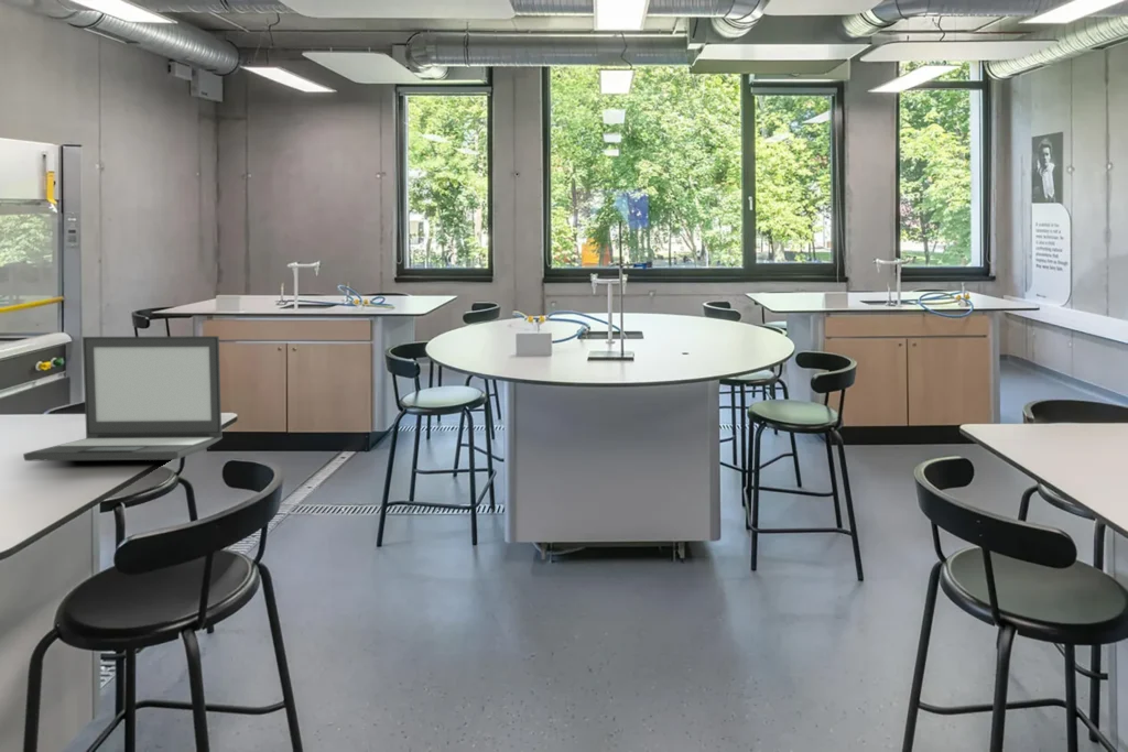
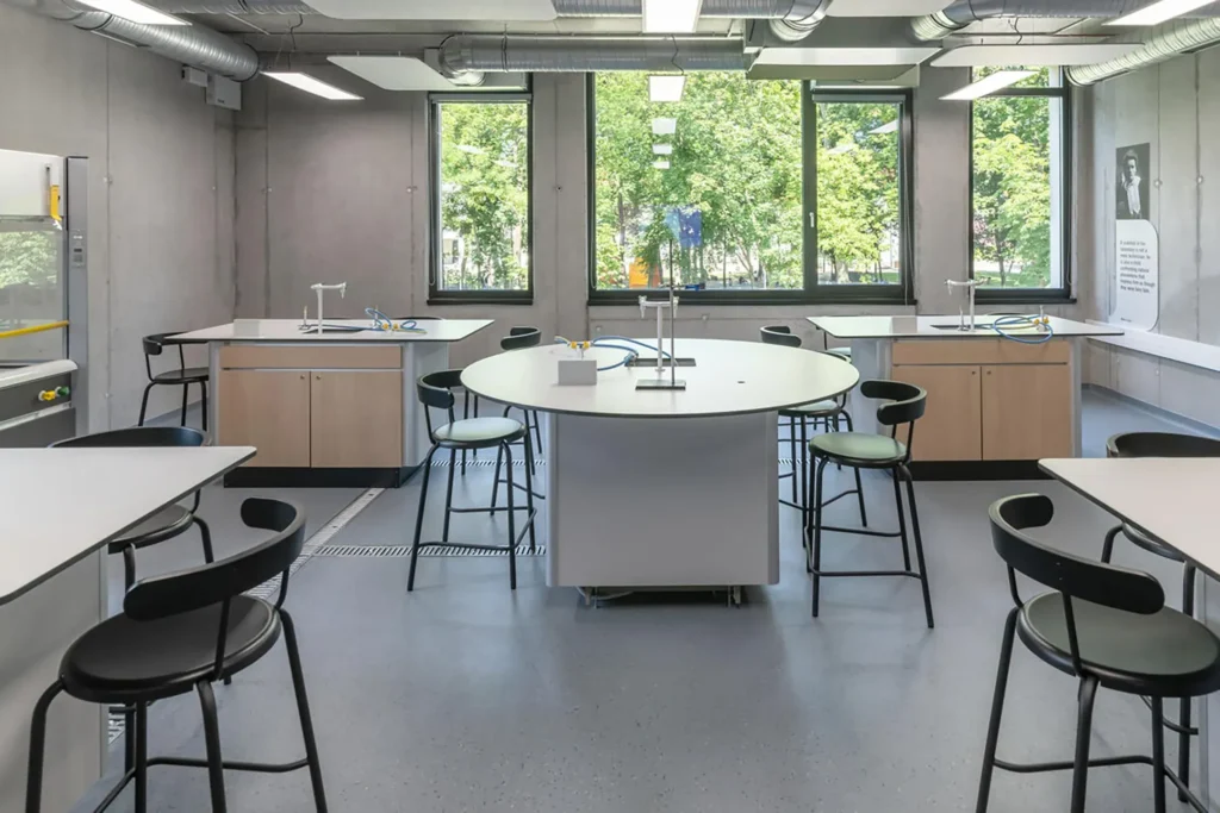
- laptop (128, 394)
